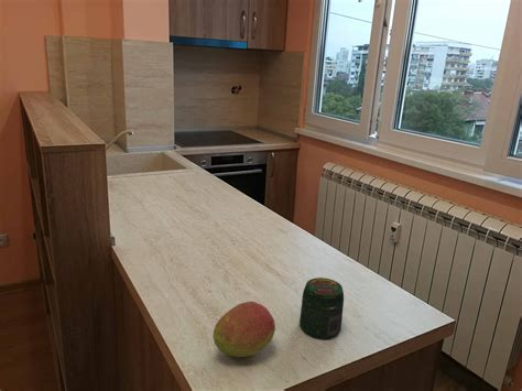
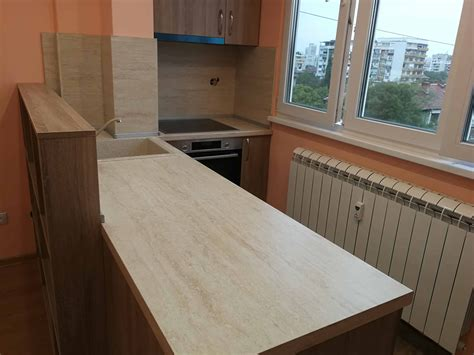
- jar (322, 306)
- fruit (244, 329)
